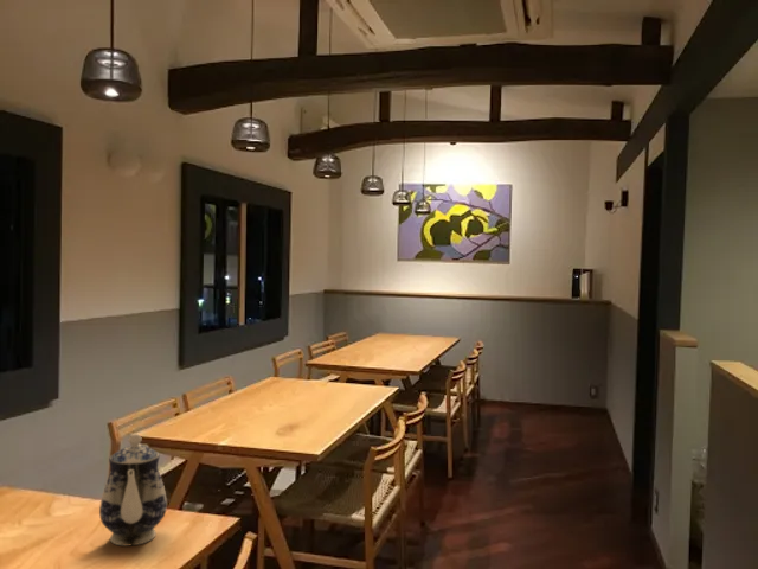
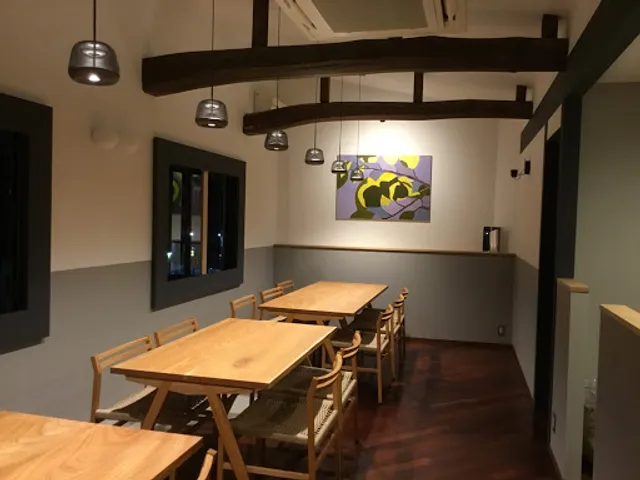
- teapot (134, 485)
